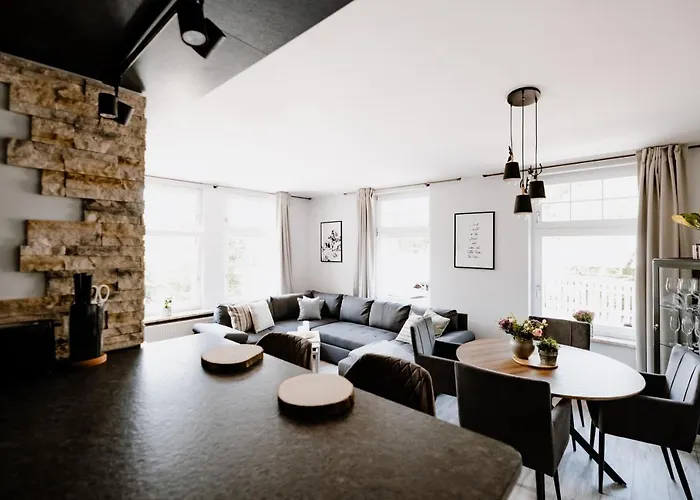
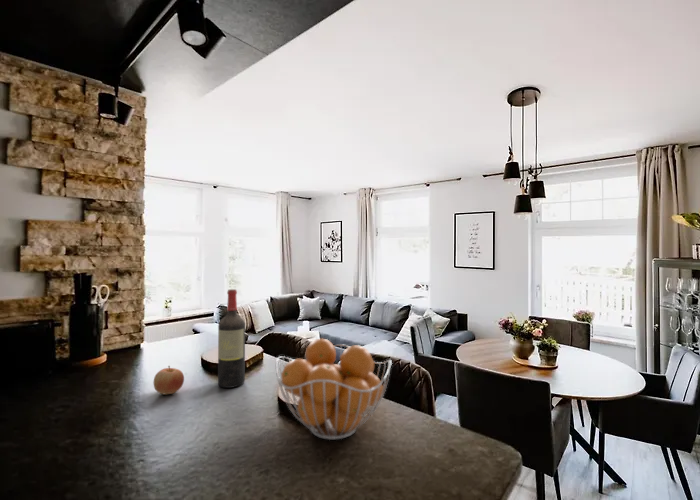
+ wine bottle (231, 336)
+ apple (168, 379)
+ fruit basket (333, 384)
